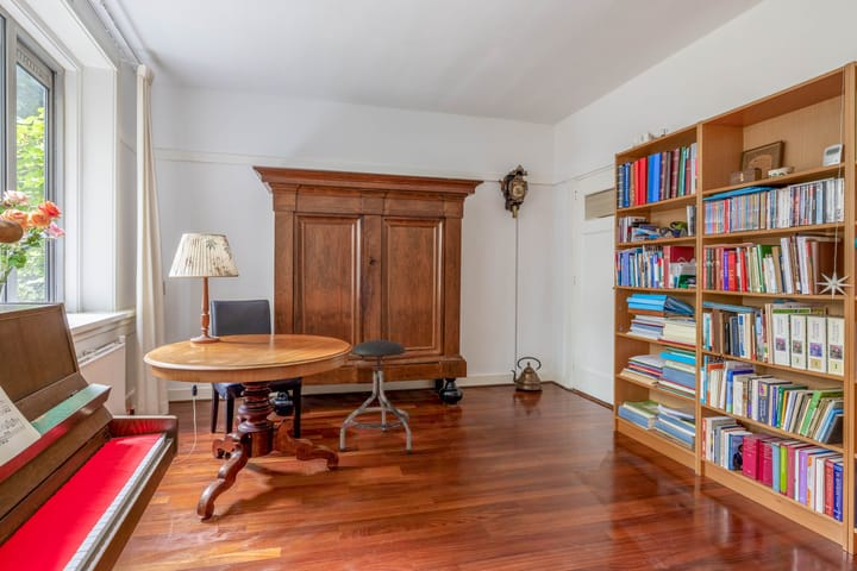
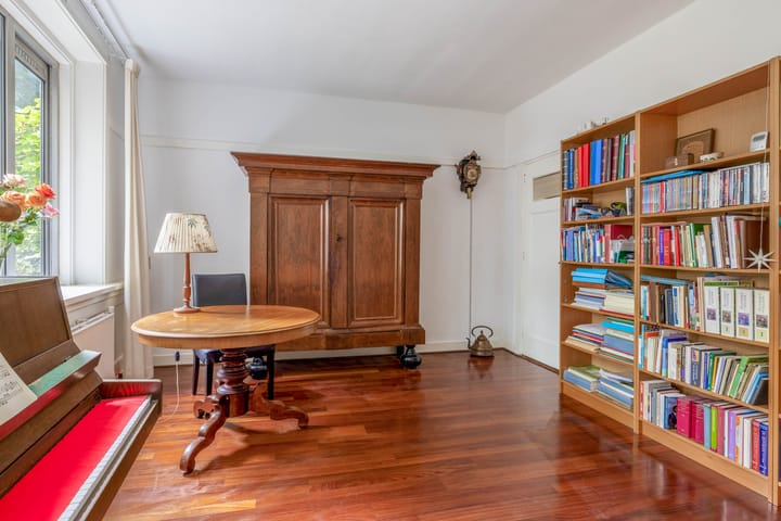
- stool (379, 391)
